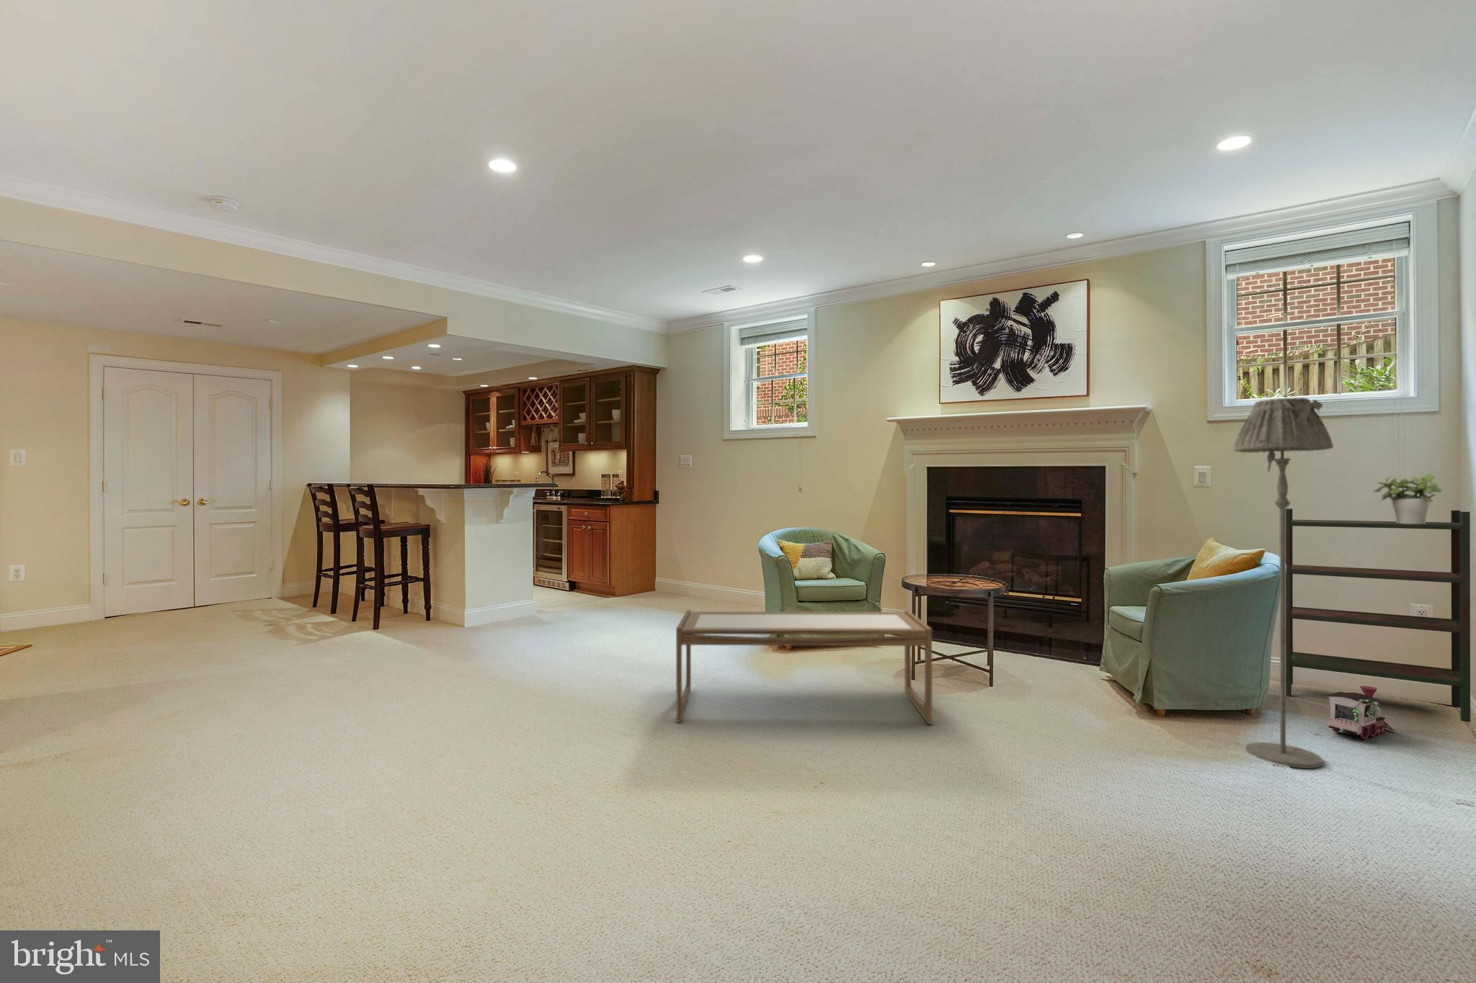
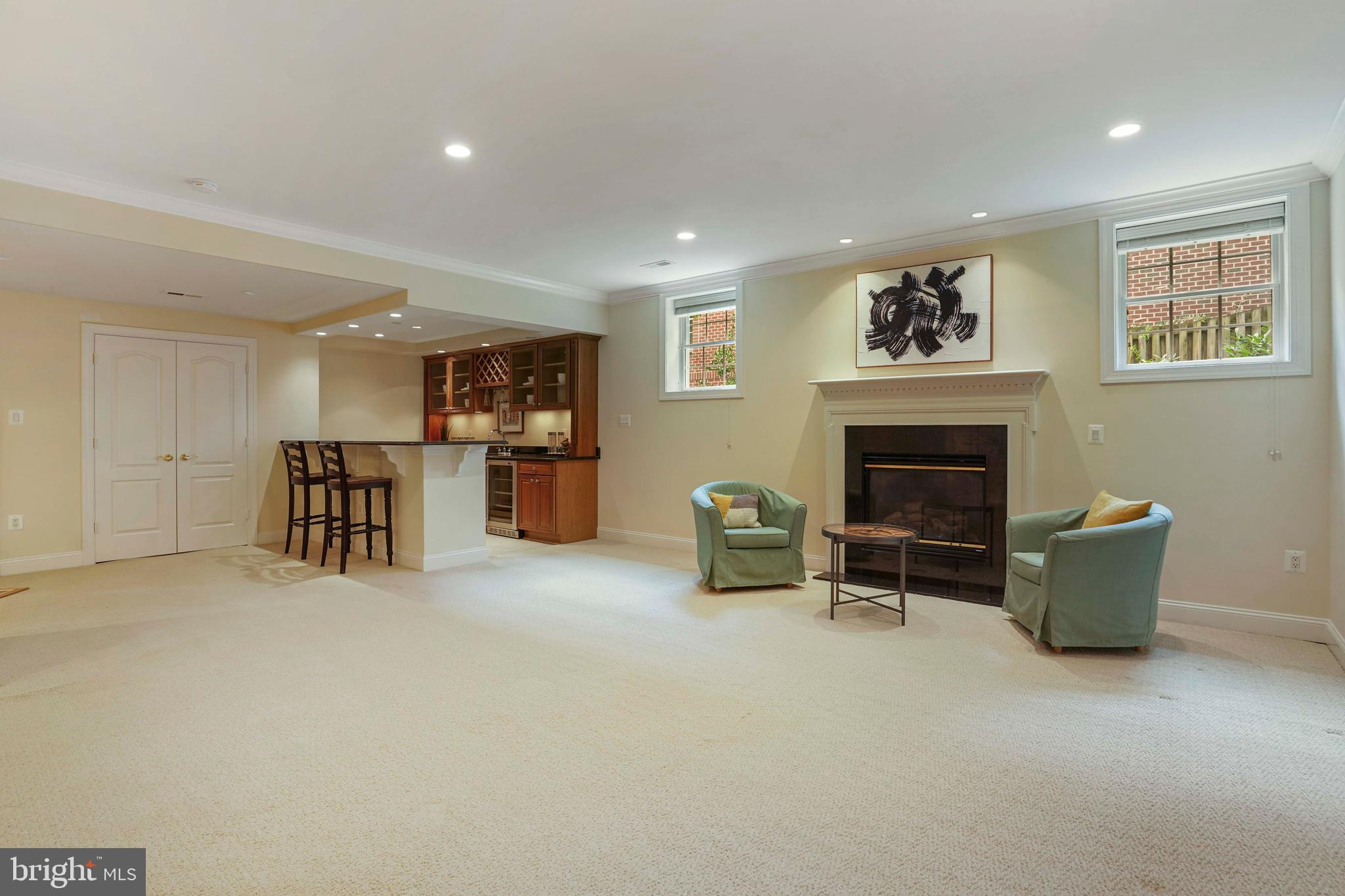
- coffee table (800, 645)
- toy train (1362, 712)
- bookshelf (1366, 612)
- floor lamp (1282, 577)
- potted plant (1409, 498)
